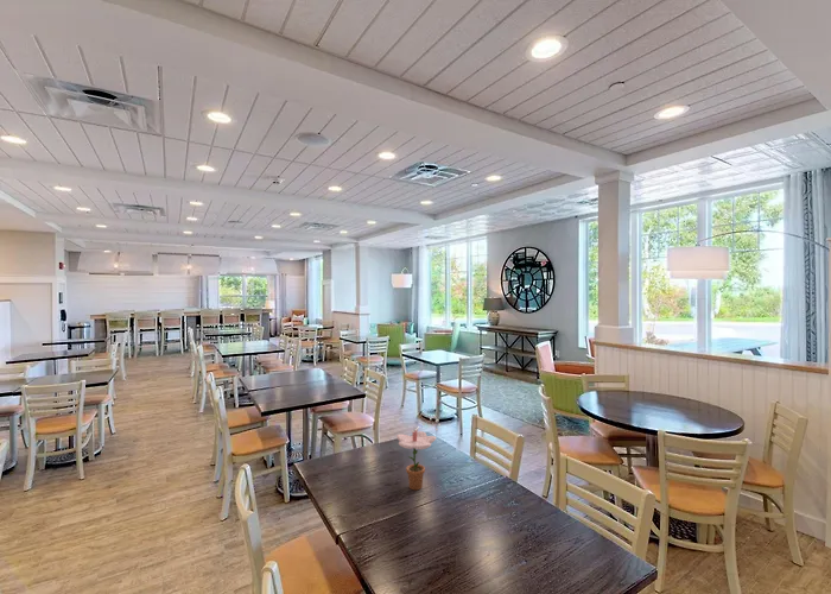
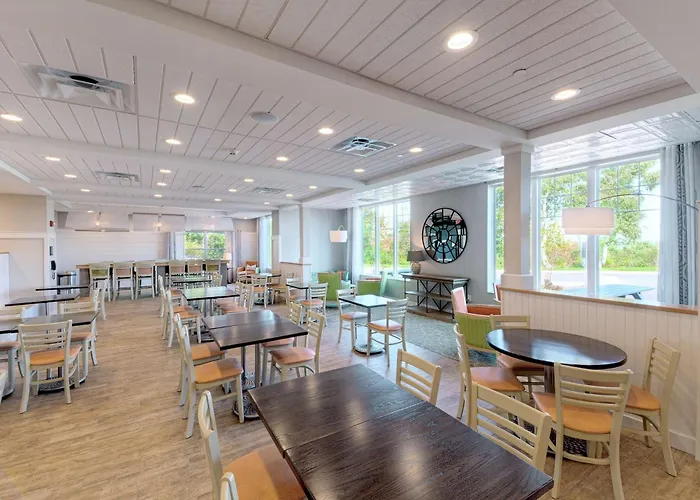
- flower (420, 449)
